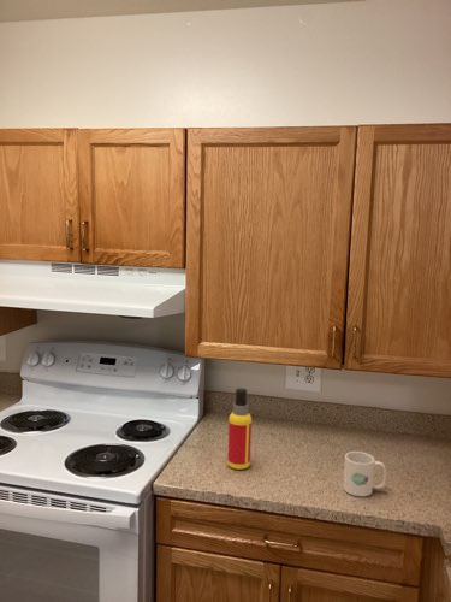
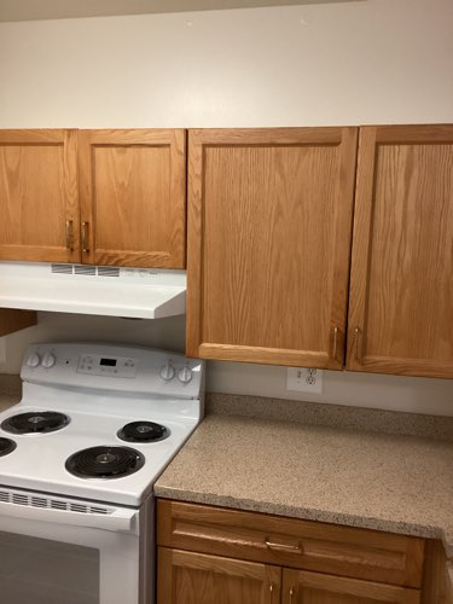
- mug (364, 473)
- spray bottle (239, 427)
